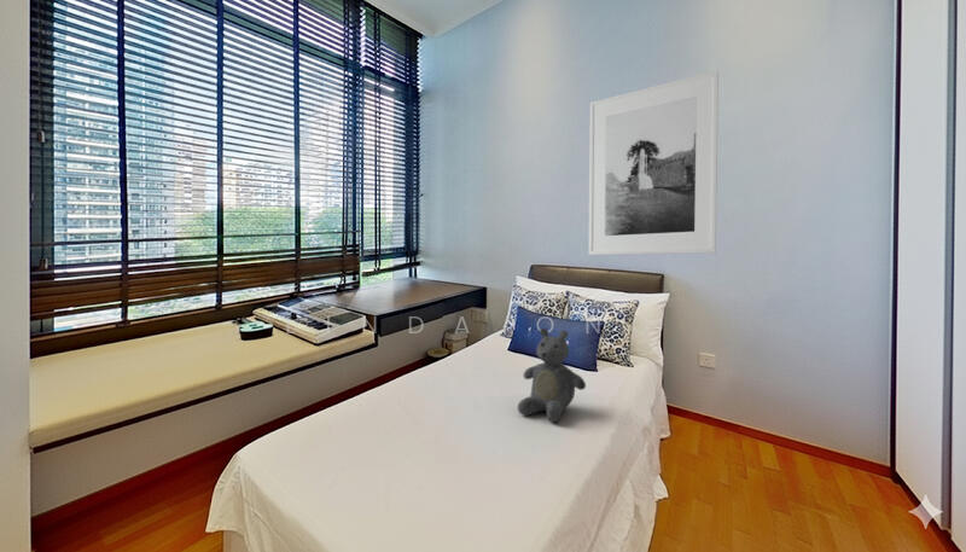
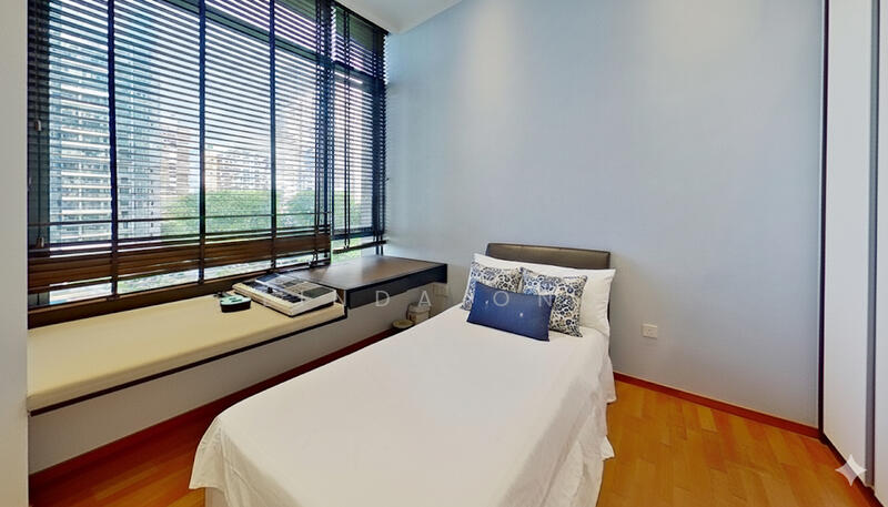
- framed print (647, 170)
- teddy bear (547, 371)
